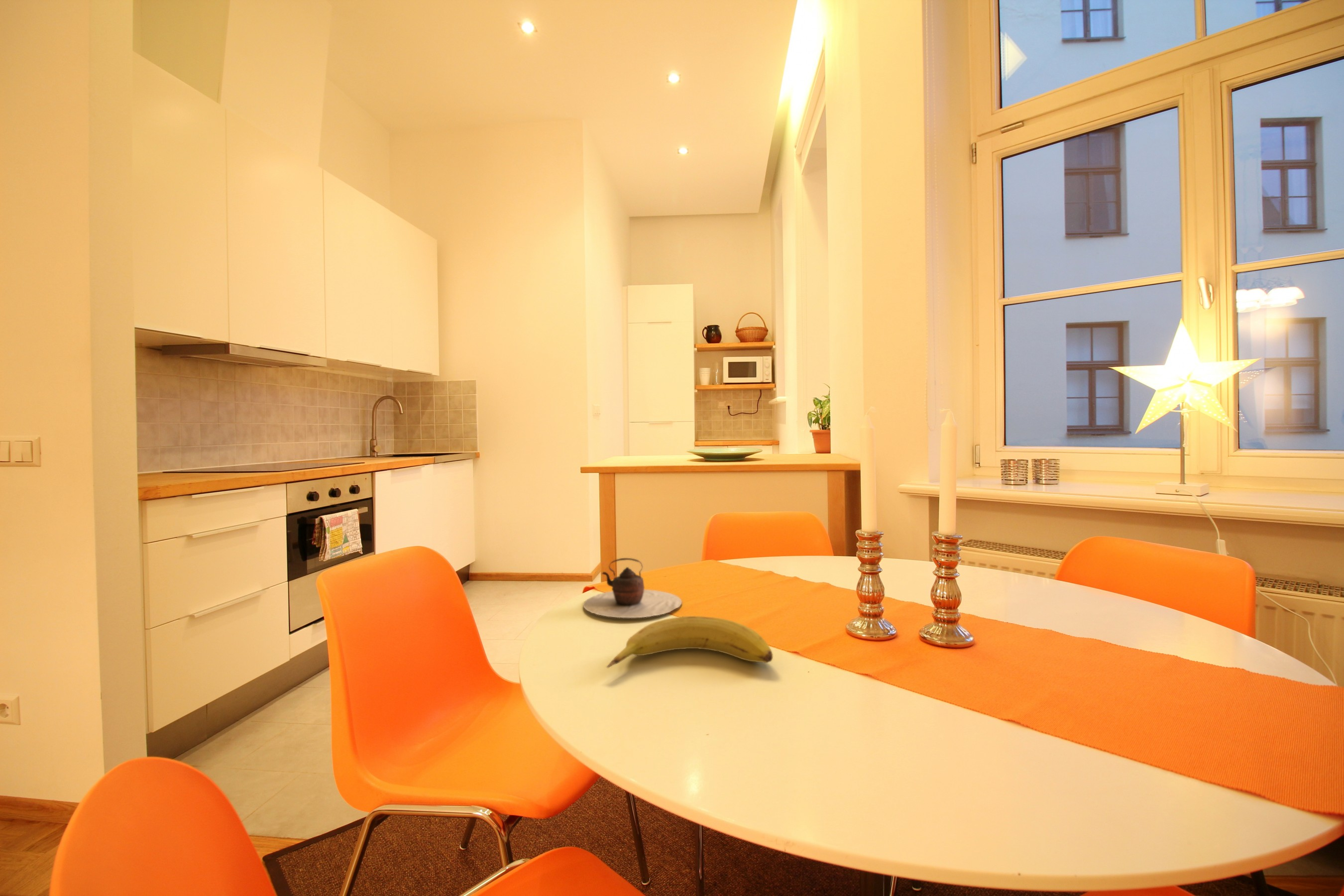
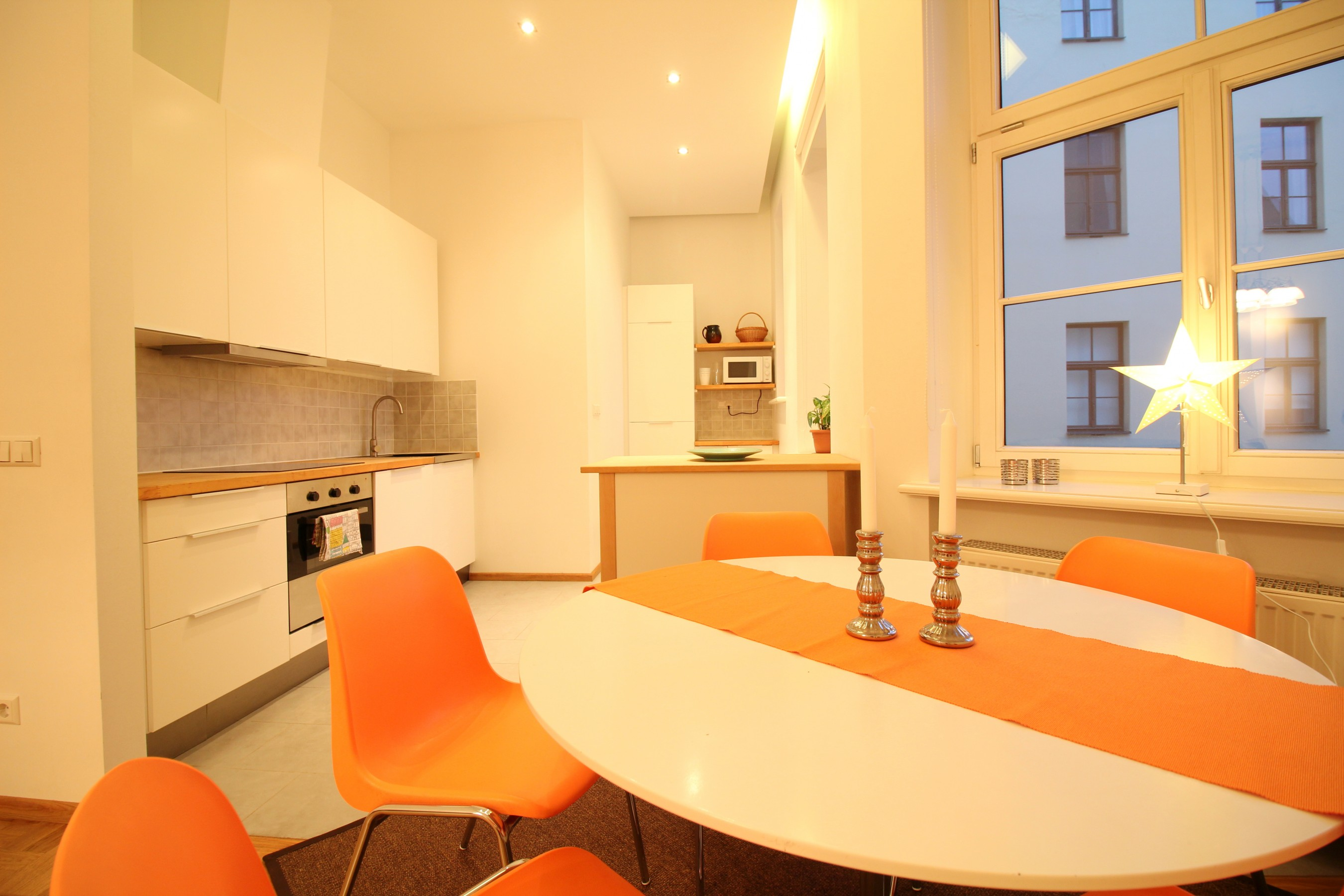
- teapot (632, 580)
- fruit (690, 648)
